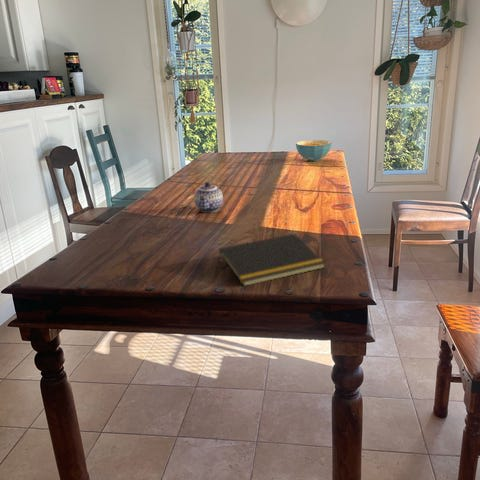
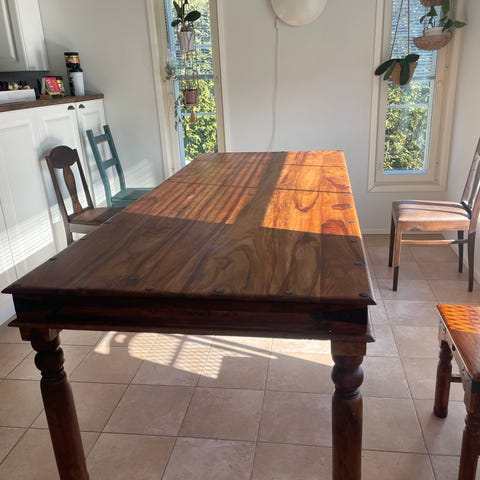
- cereal bowl (313, 151)
- teapot (208, 196)
- notepad (271, 257)
